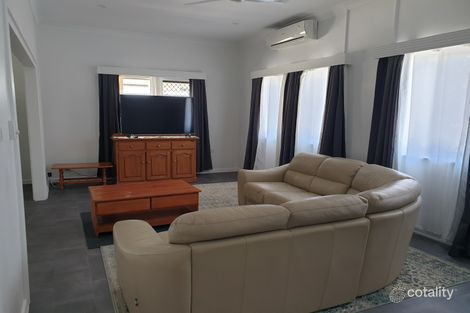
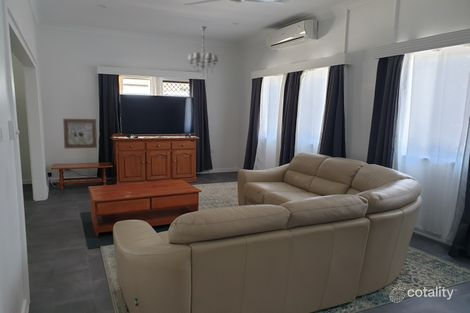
+ chandelier (203, 51)
+ wall art (80, 133)
